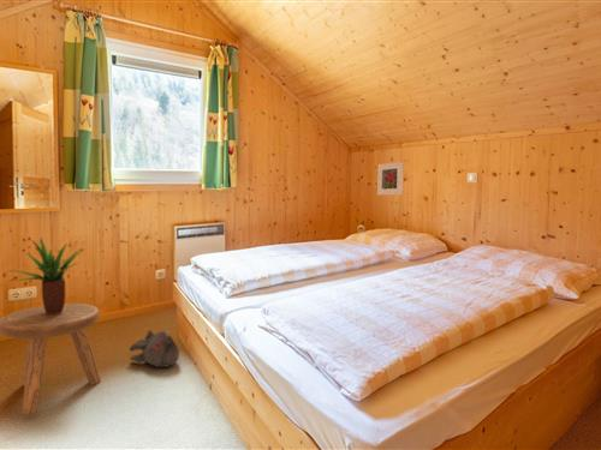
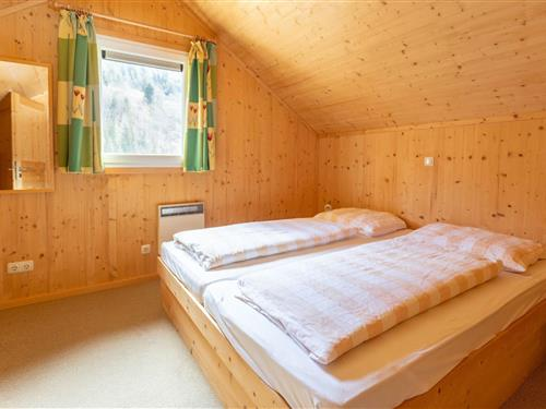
- plush toy (154, 348)
- potted plant (48, 276)
- stool (44, 353)
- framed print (389, 179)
